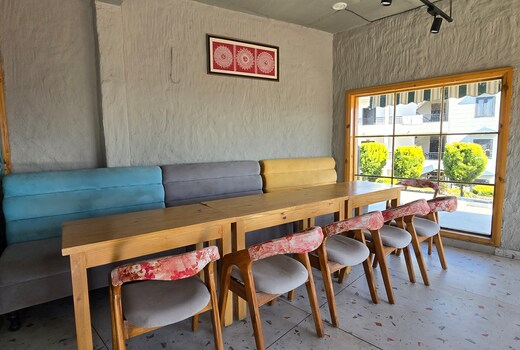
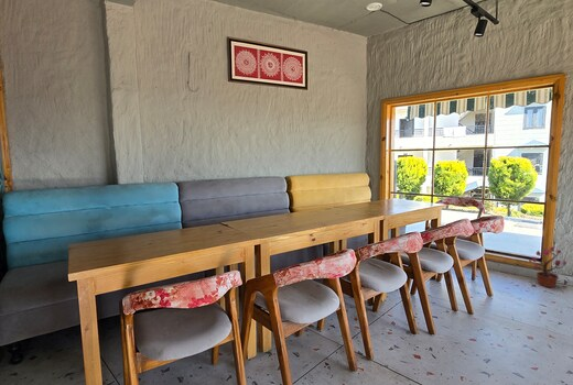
+ potted plant (545, 266)
